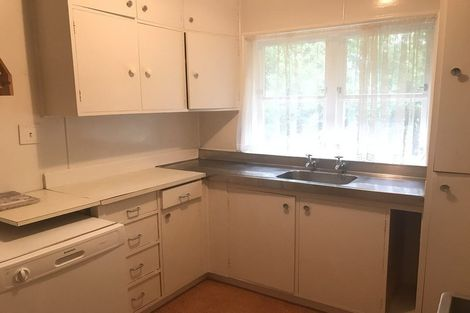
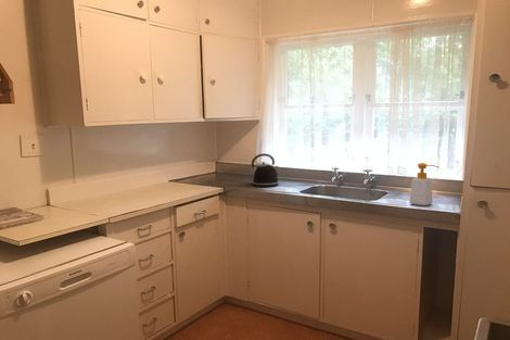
+ soap bottle (425, 184)
+ kettle (265, 168)
